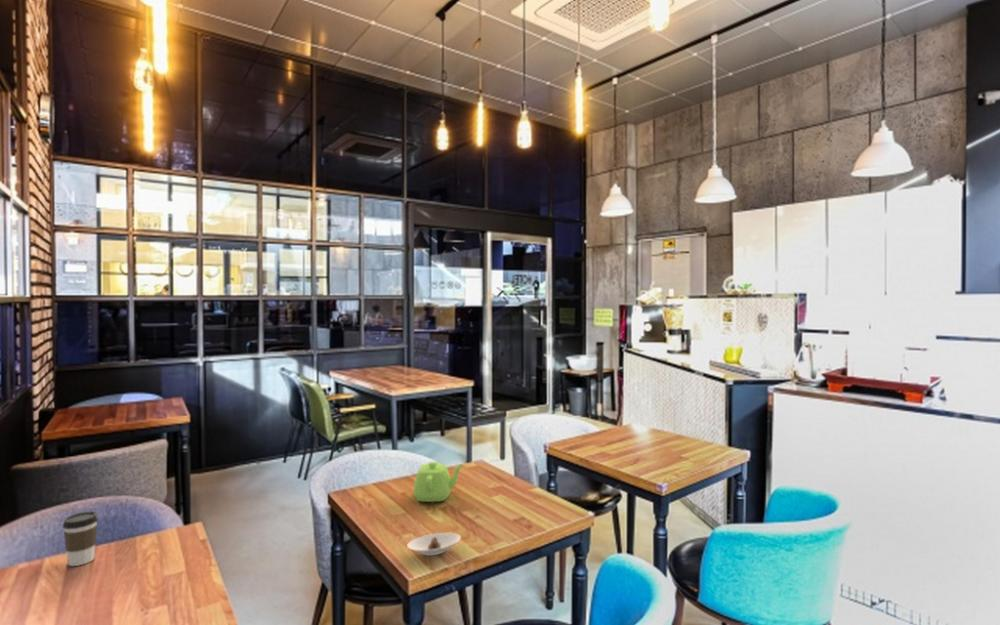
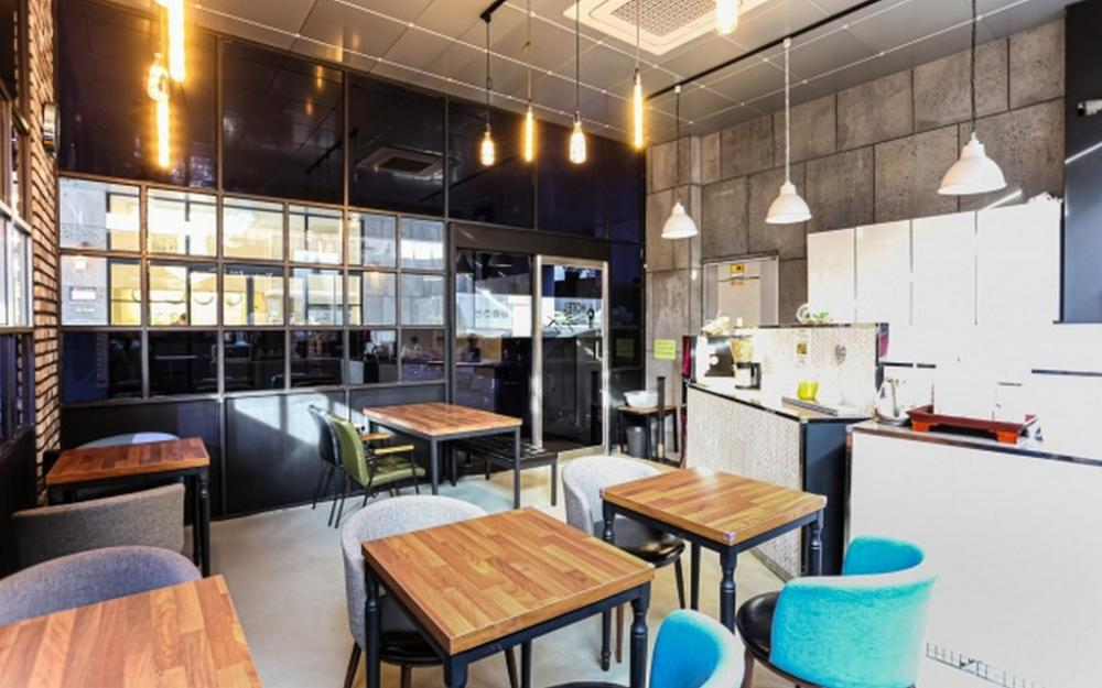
- teapot (439, 479)
- saucer (434, 545)
- coffee cup (81, 538)
